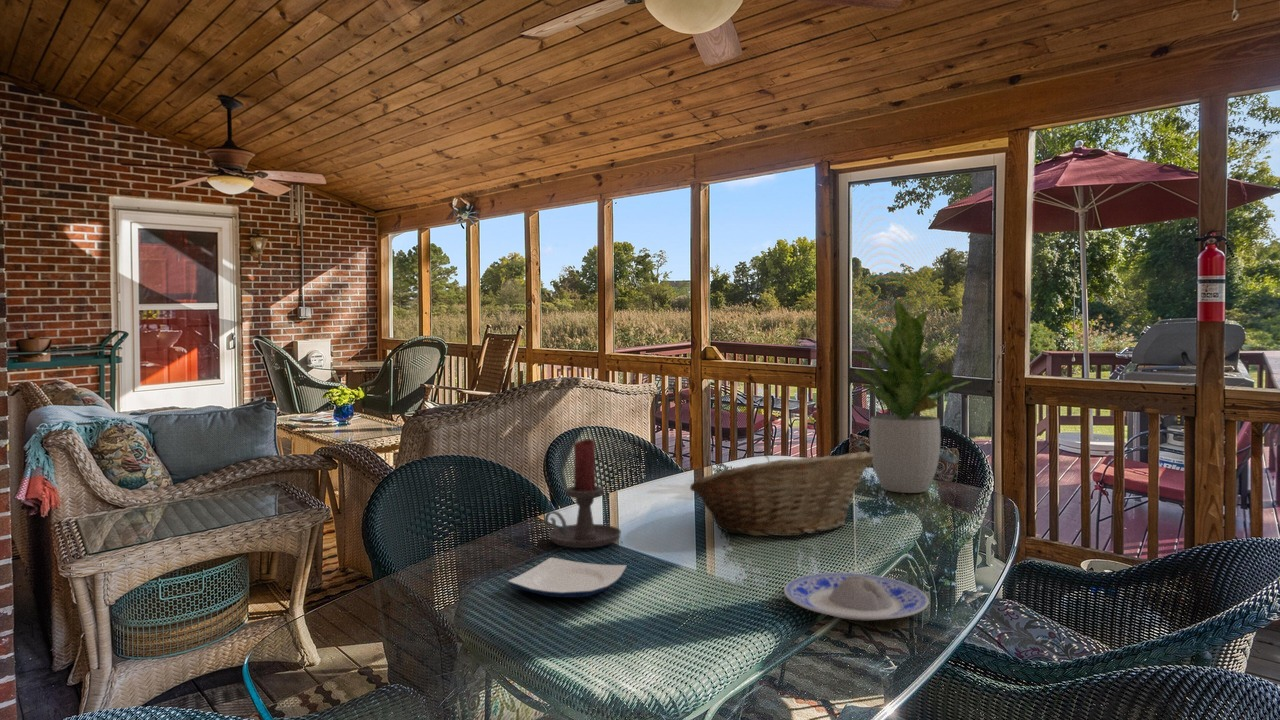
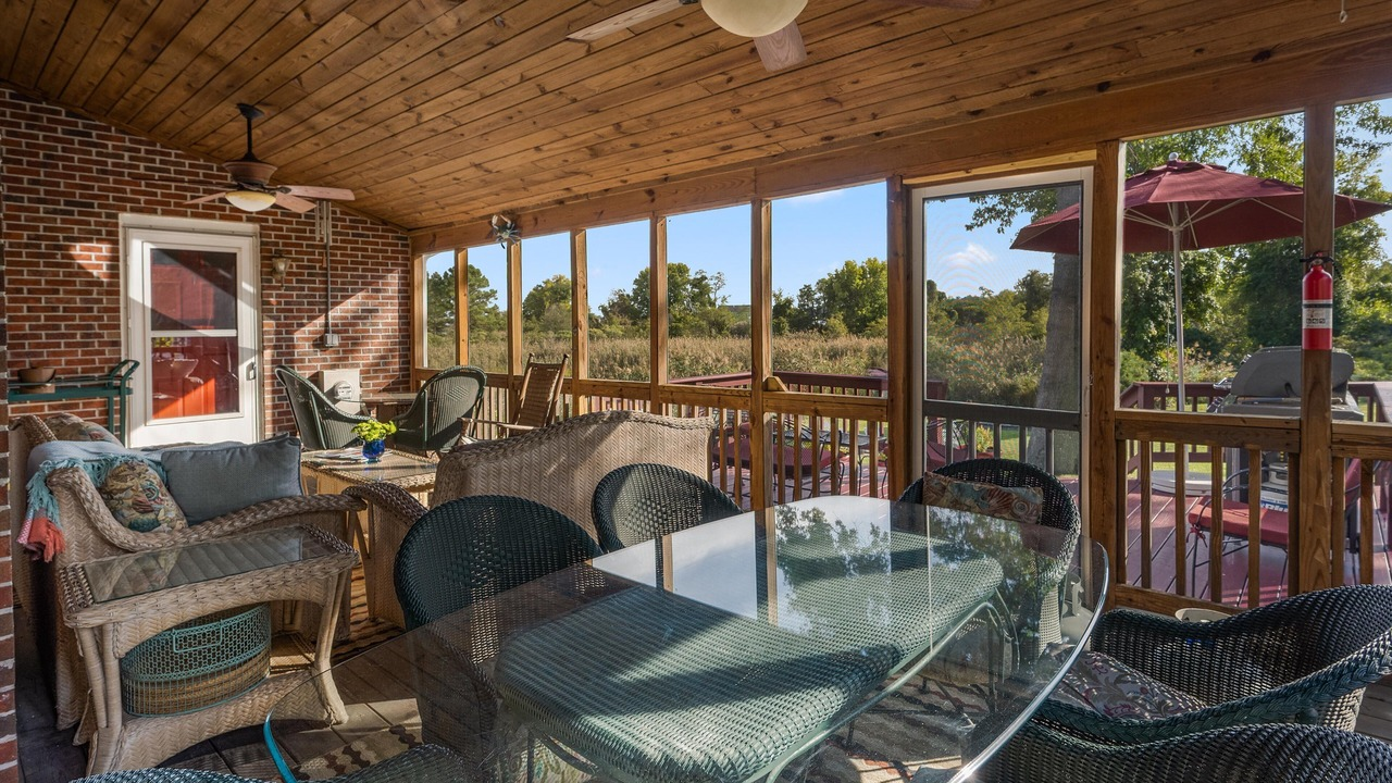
- plate (854, 592)
- candle holder (577, 489)
- plate (569, 579)
- potted plant (905, 394)
- fruit basket (783, 486)
